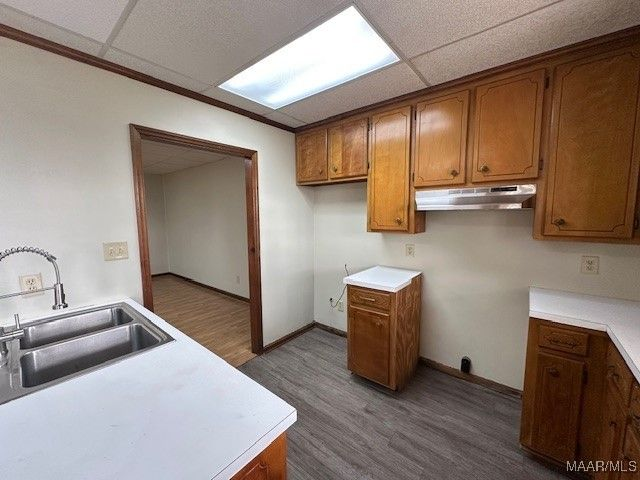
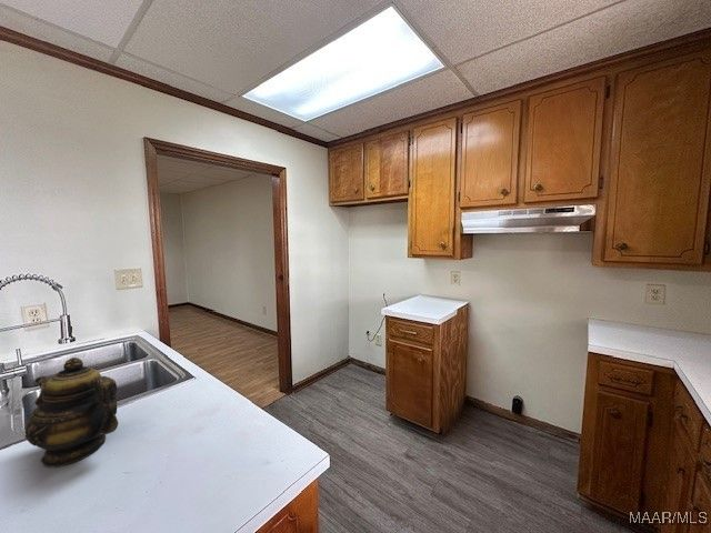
+ teapot (74, 403)
